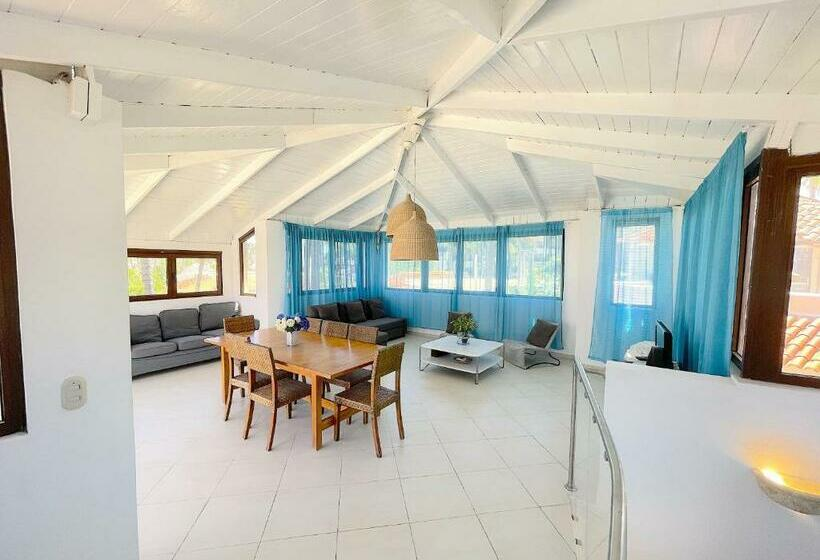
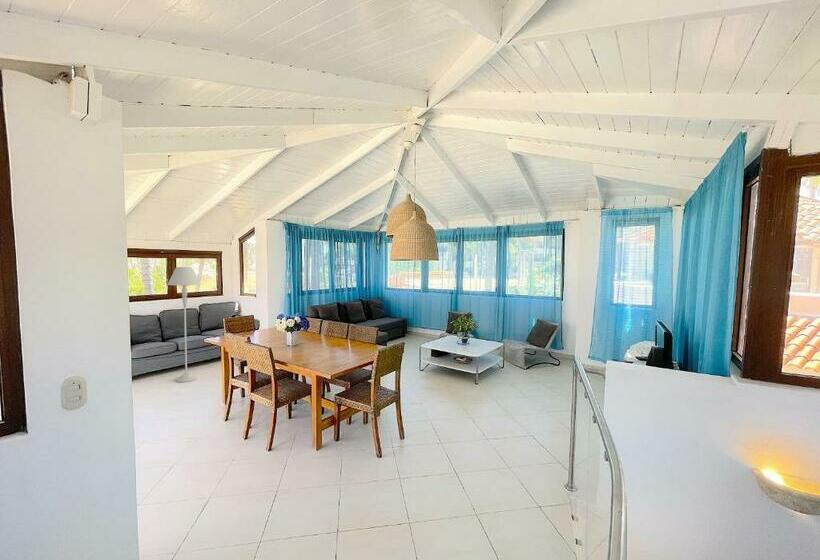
+ floor lamp (185, 323)
